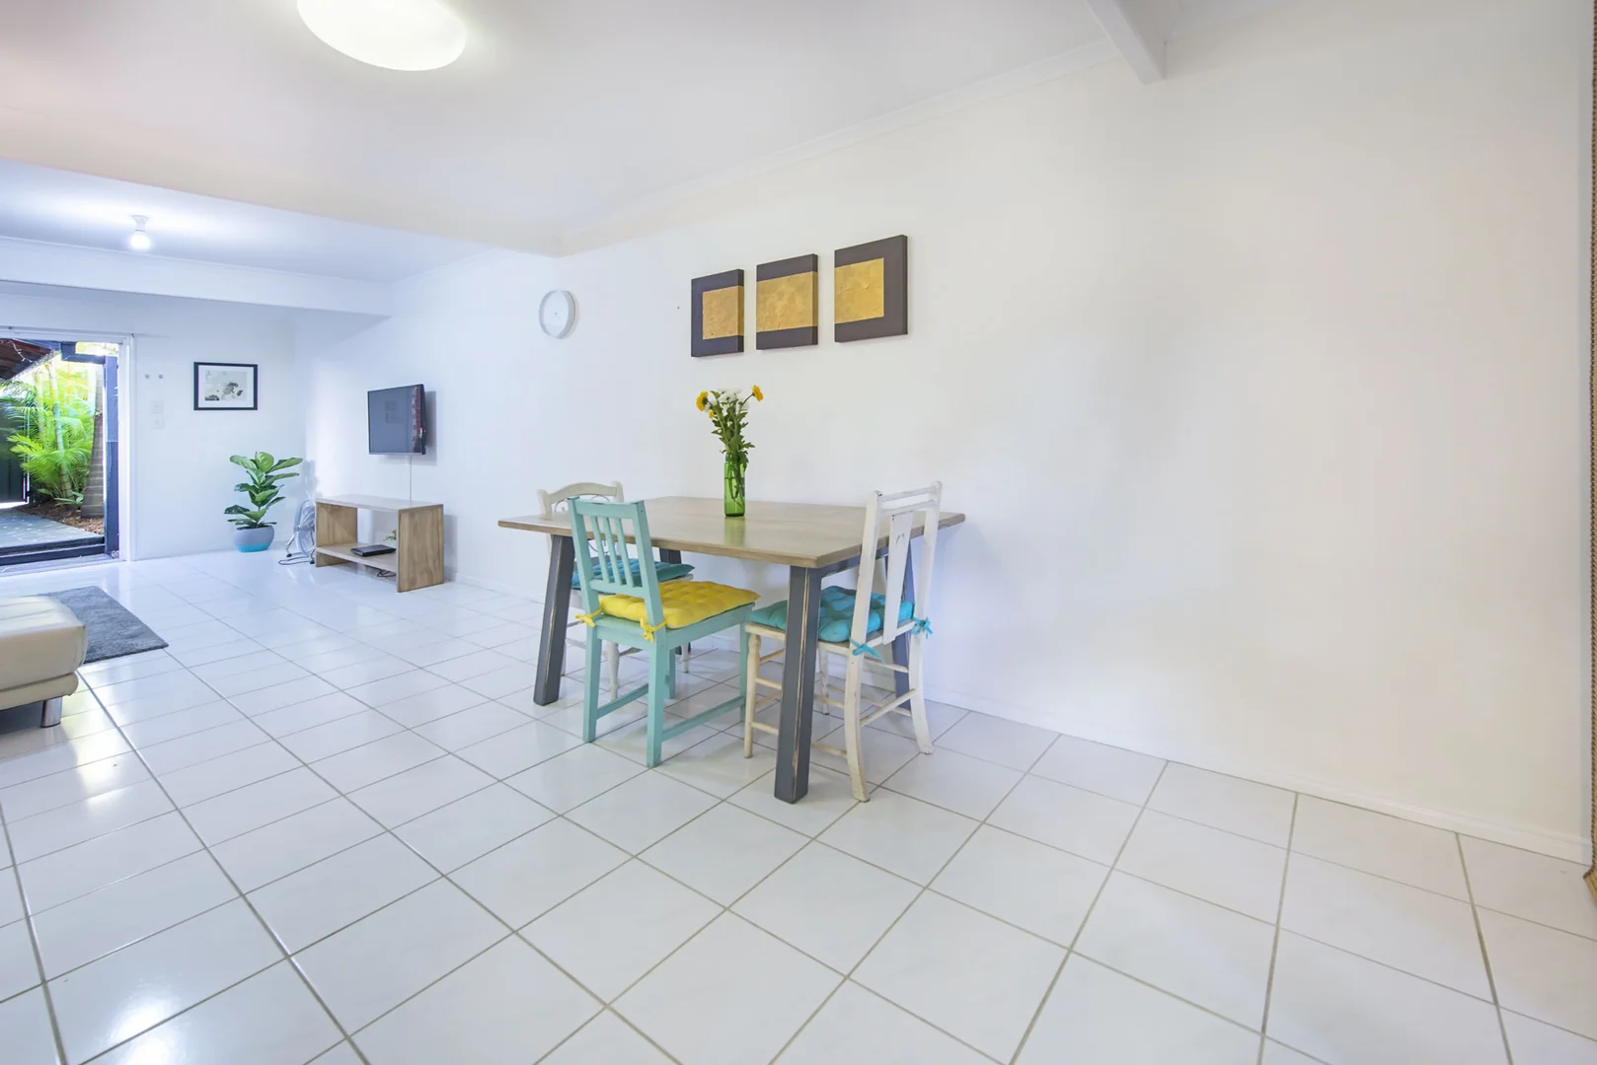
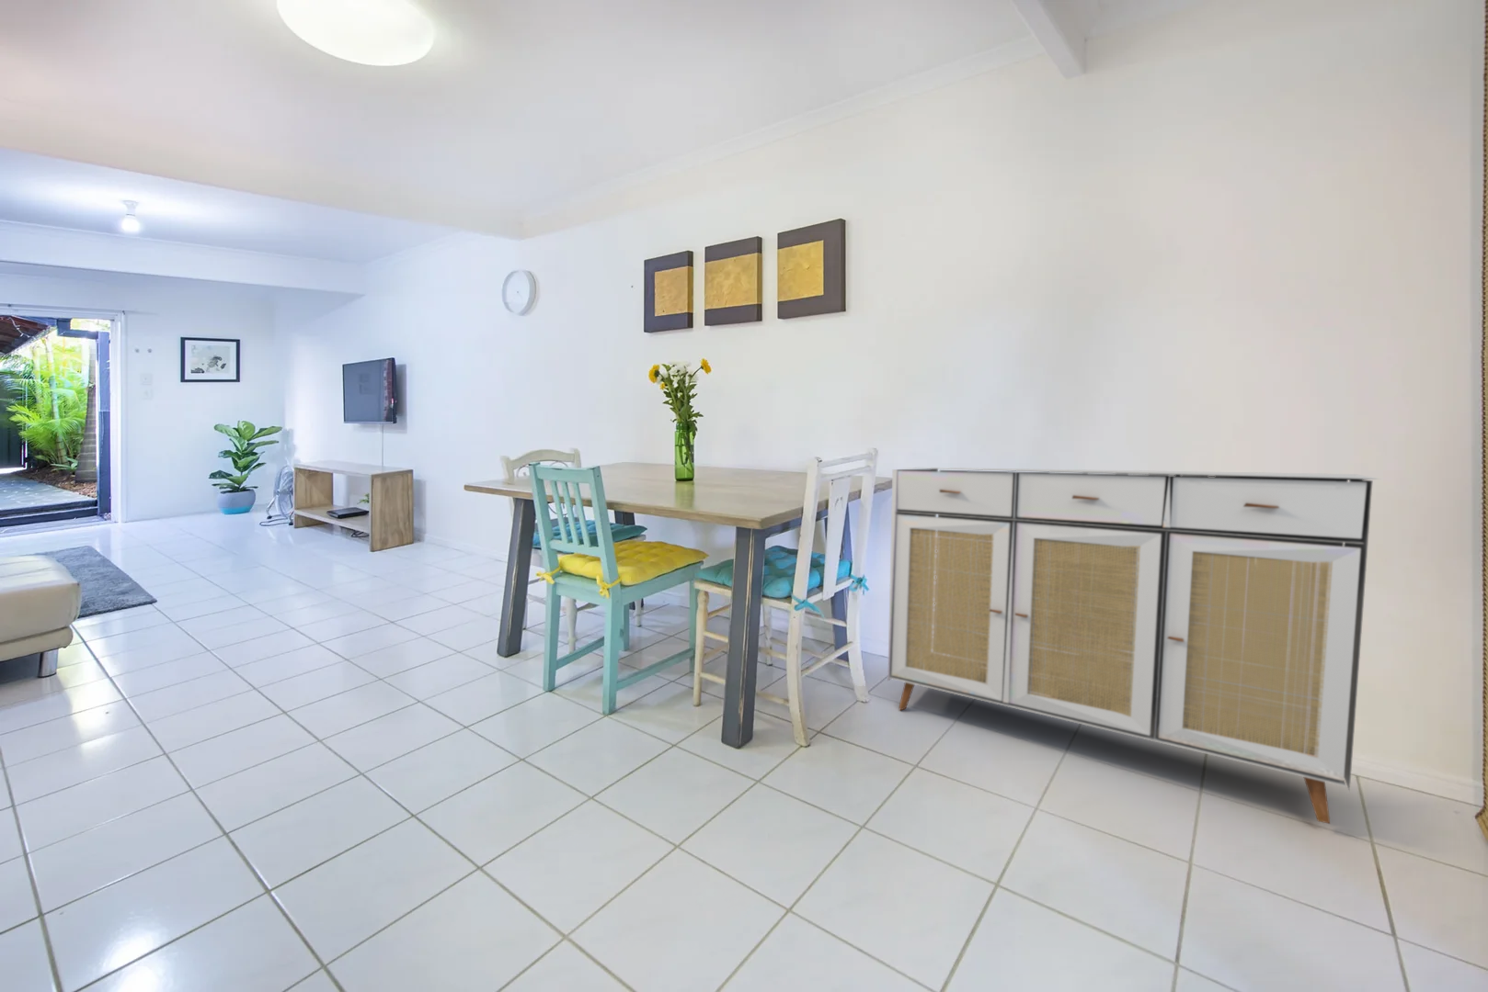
+ sideboard (1092, 604)
